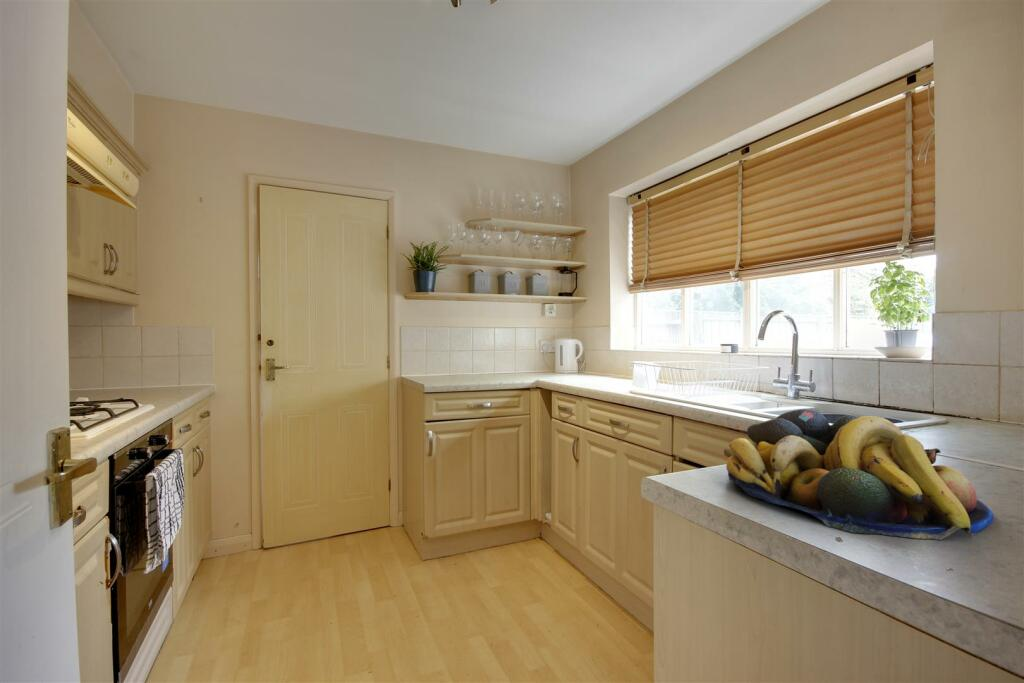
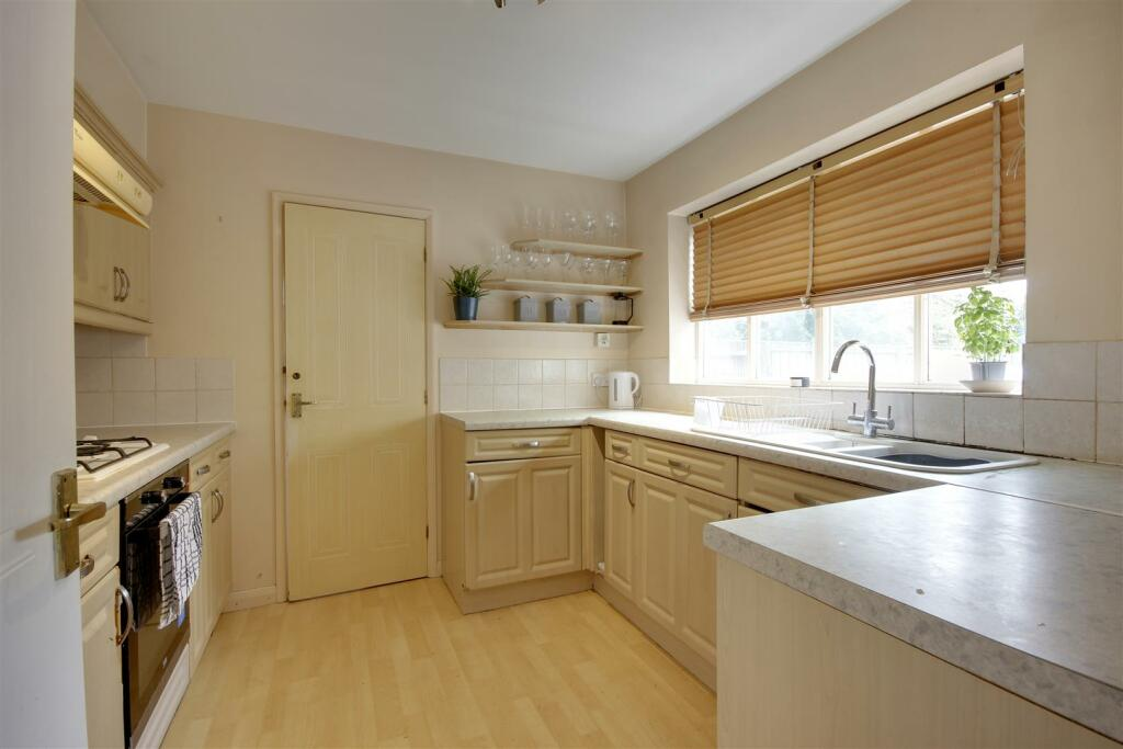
- fruit bowl (845, 454)
